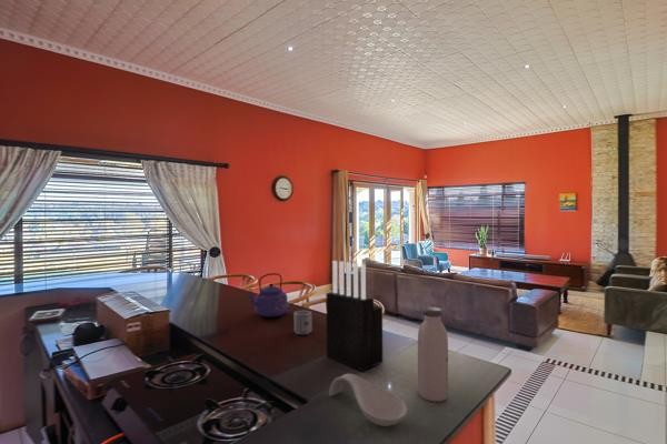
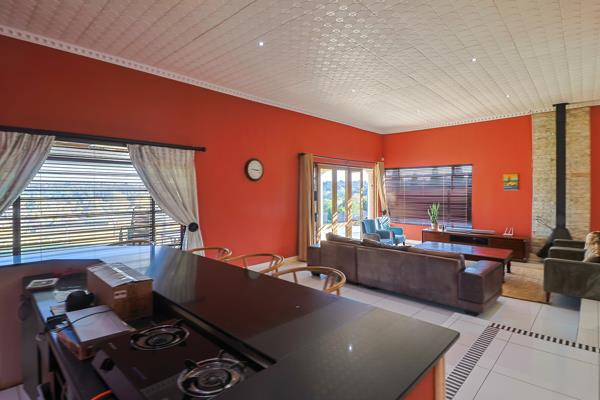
- water bottle (432, 351)
- kettle (266, 294)
- cup (301, 321)
- spoon rest (365, 396)
- knife block (356, 310)
